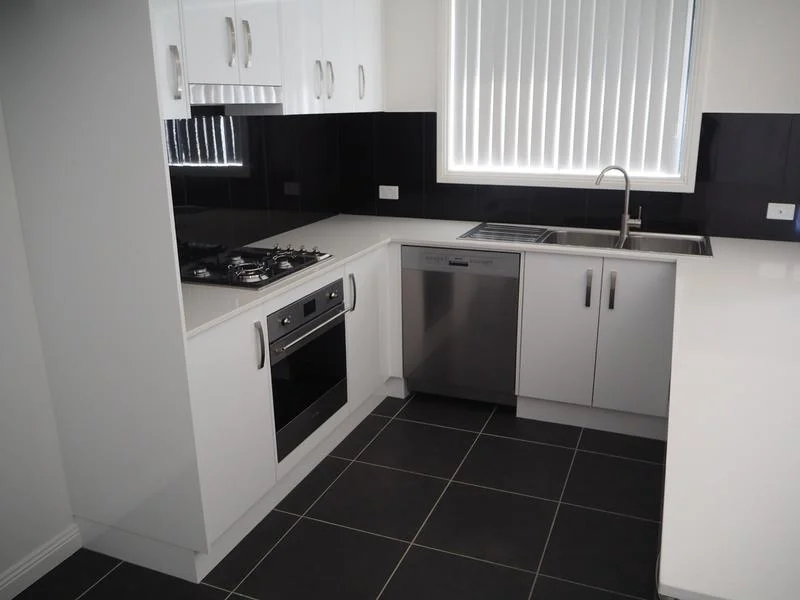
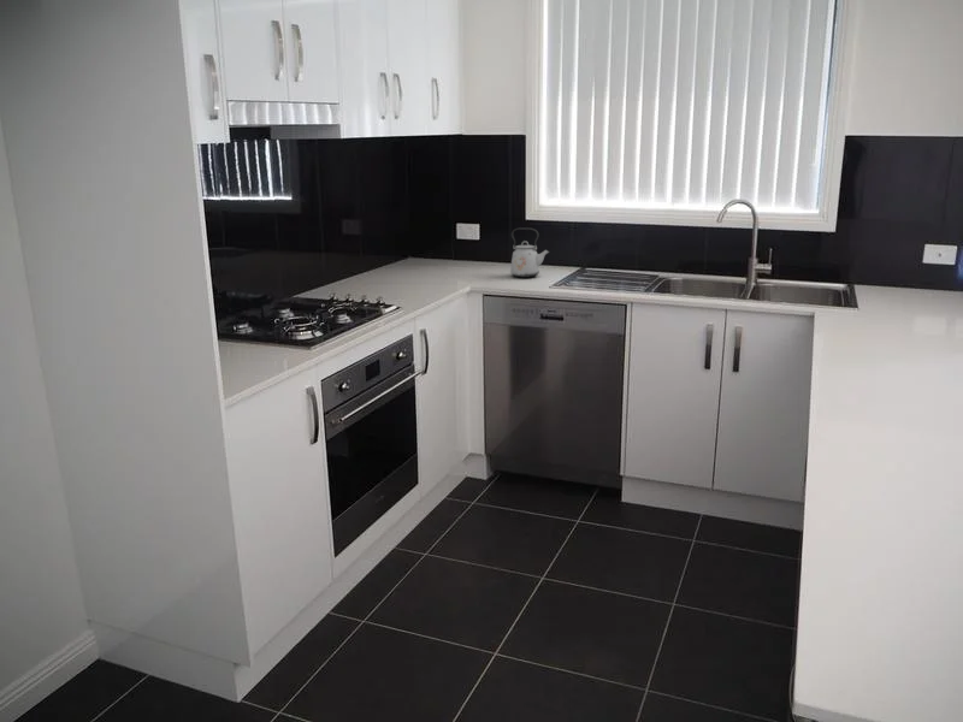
+ kettle (530, 251)
